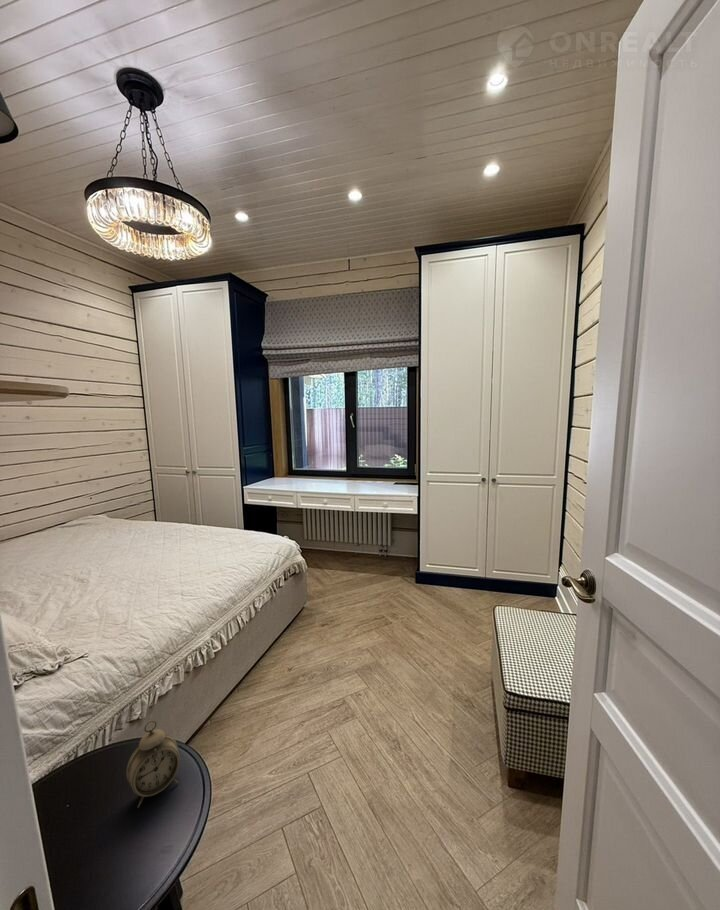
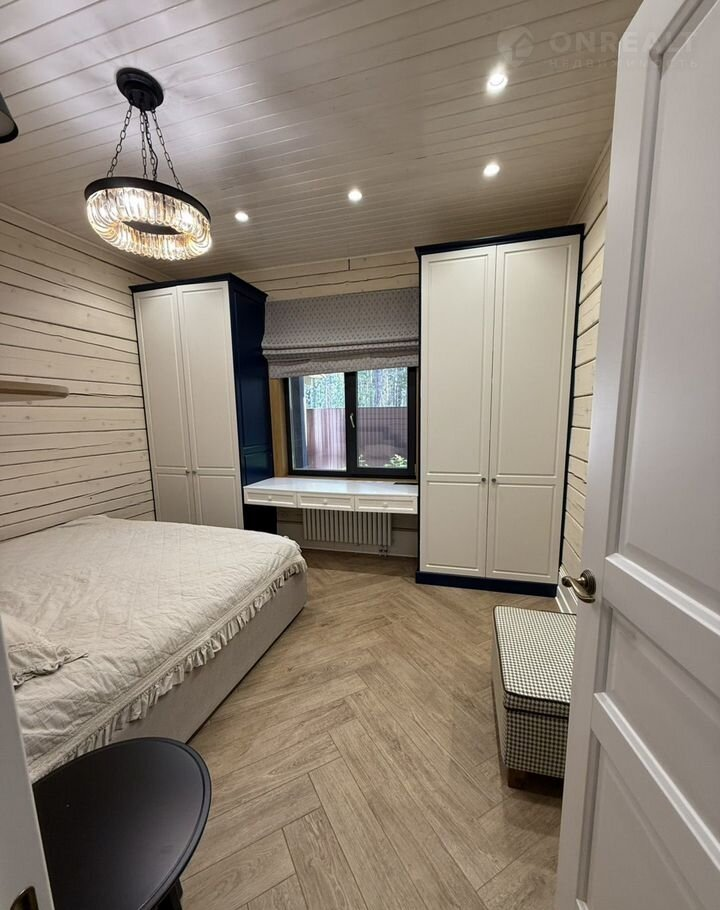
- alarm clock (153, 756)
